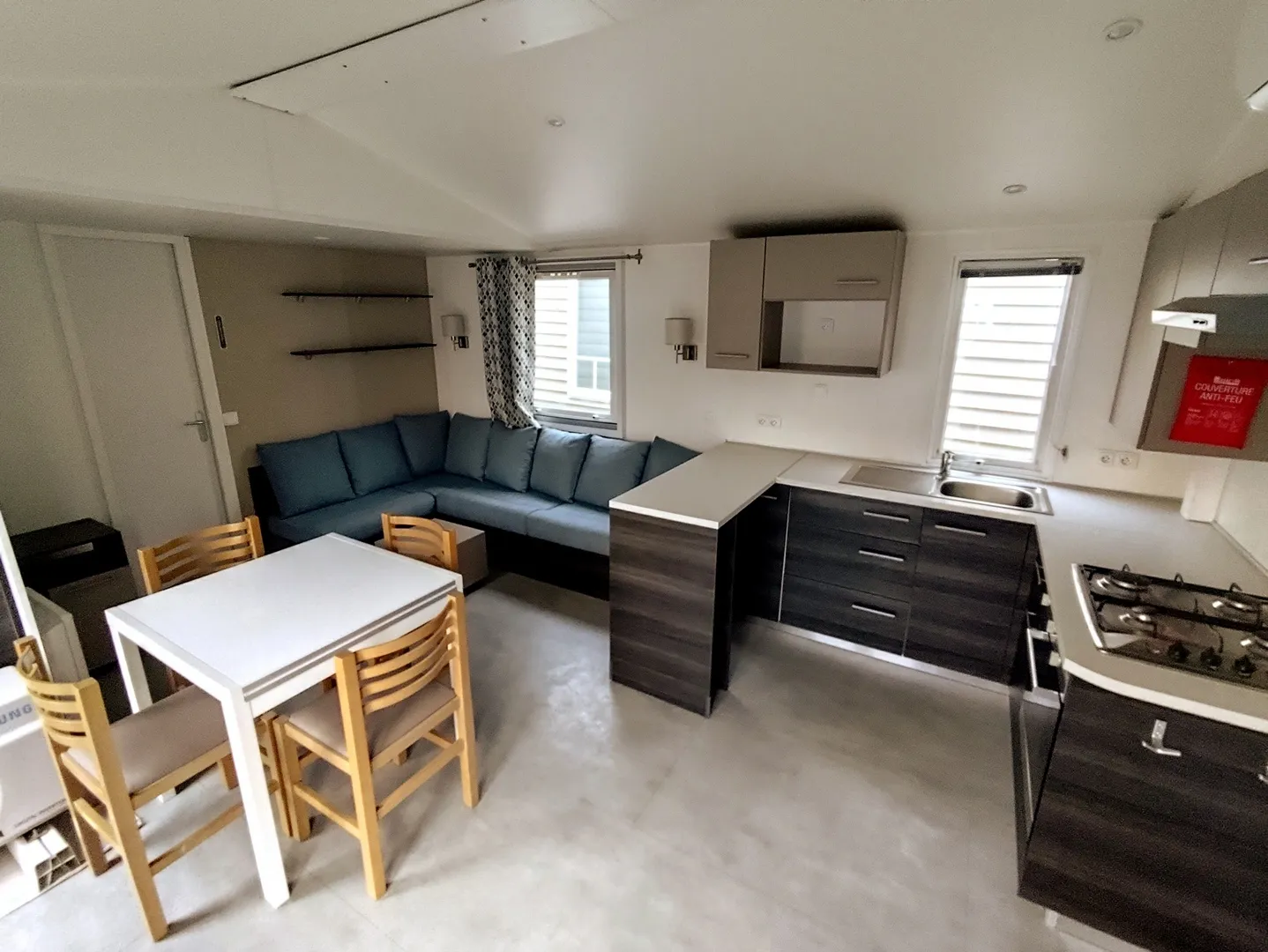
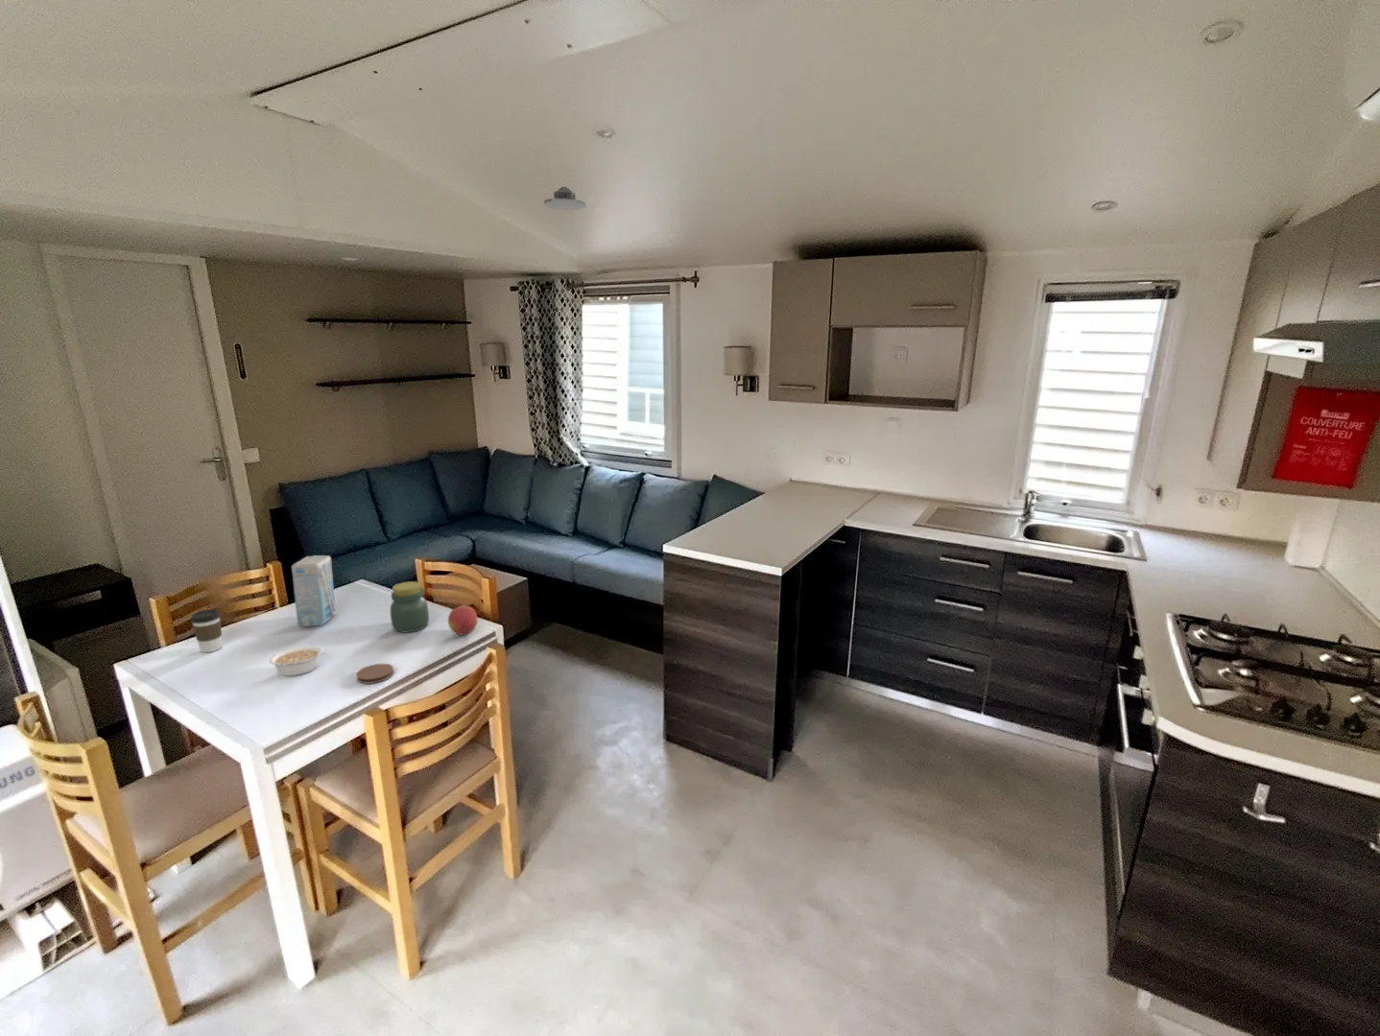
+ legume (298, 659)
+ coaster (375, 673)
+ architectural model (564, 196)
+ fruit (463, 619)
+ jar (409, 606)
+ coffee cup (208, 631)
+ napkin (313, 590)
